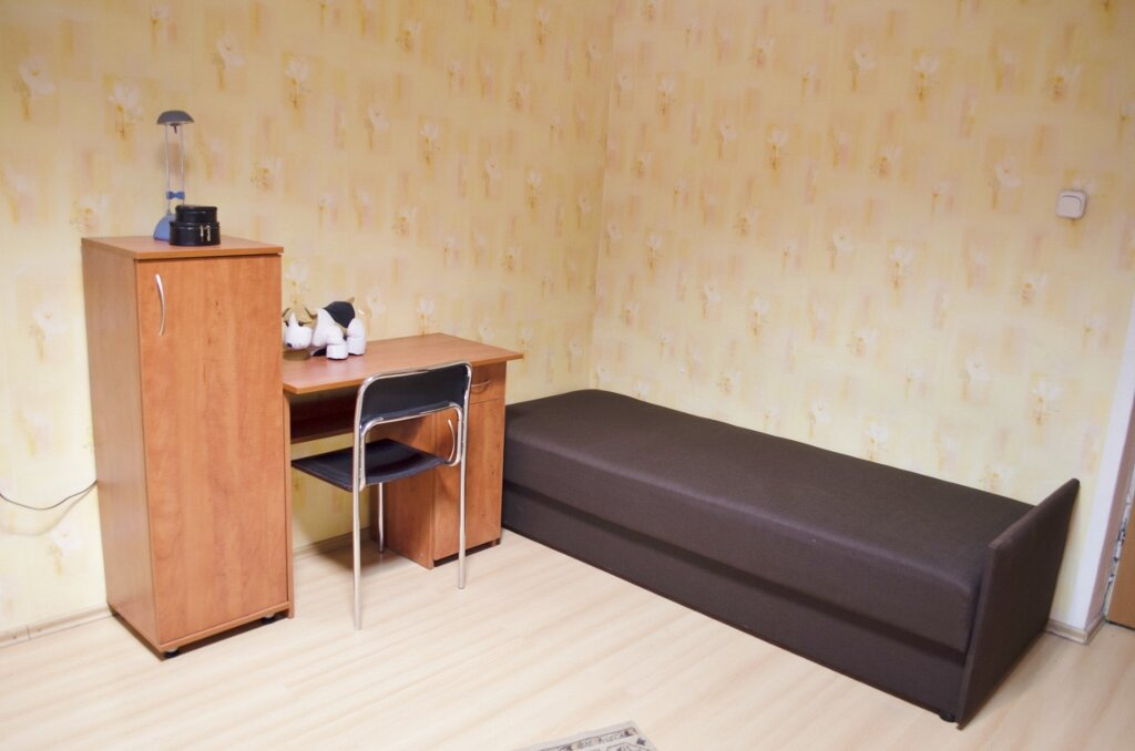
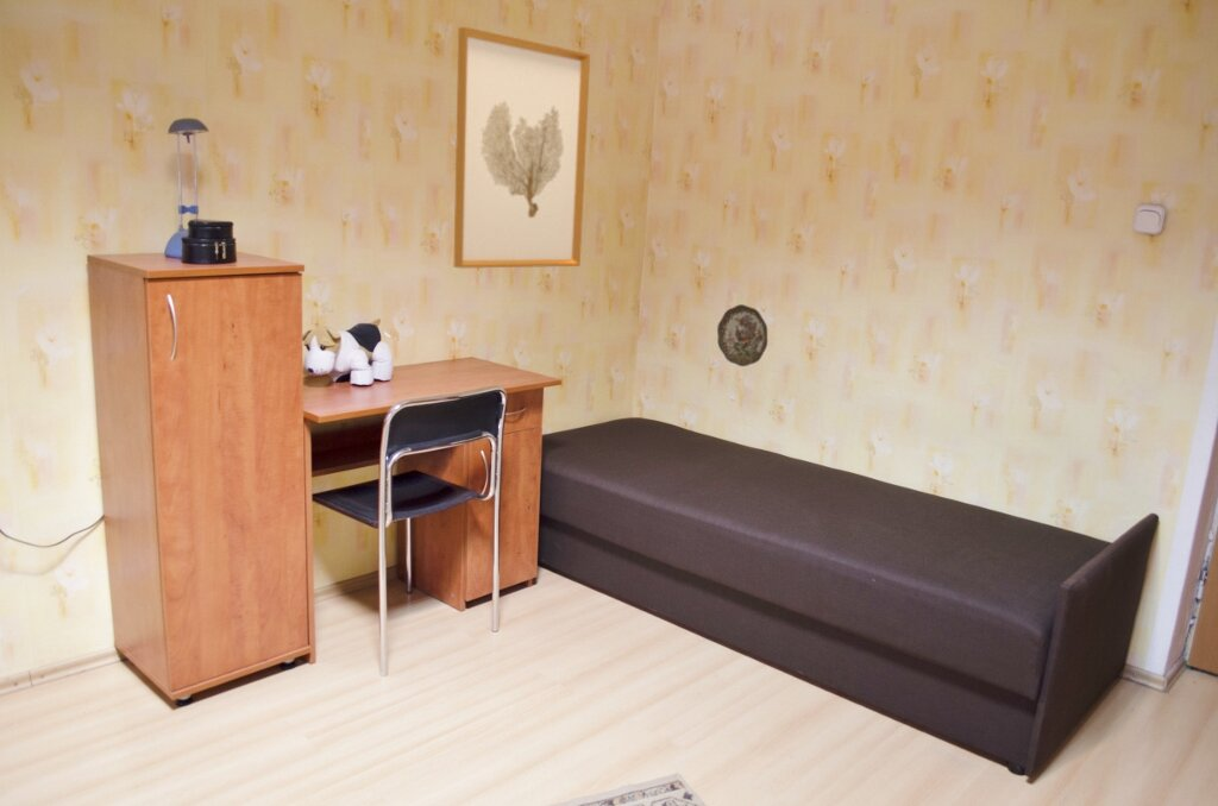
+ decorative plate (743, 335)
+ wall art (523, 157)
